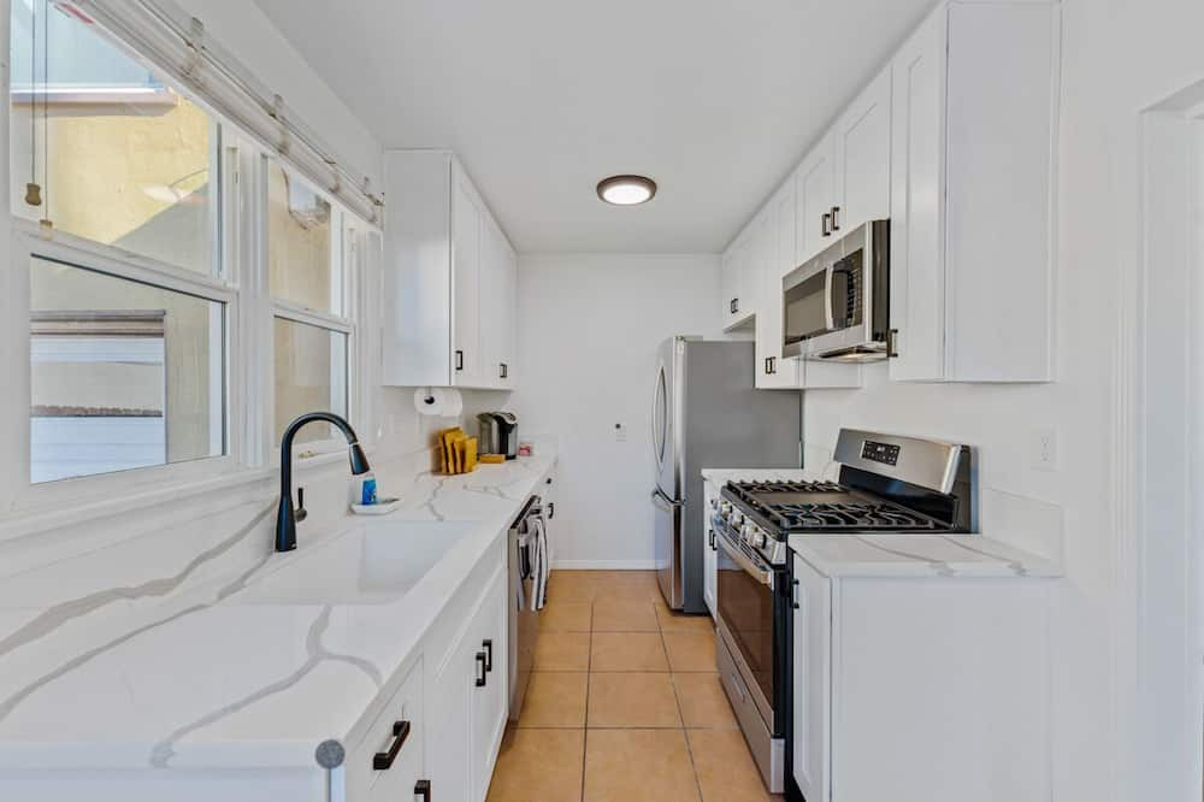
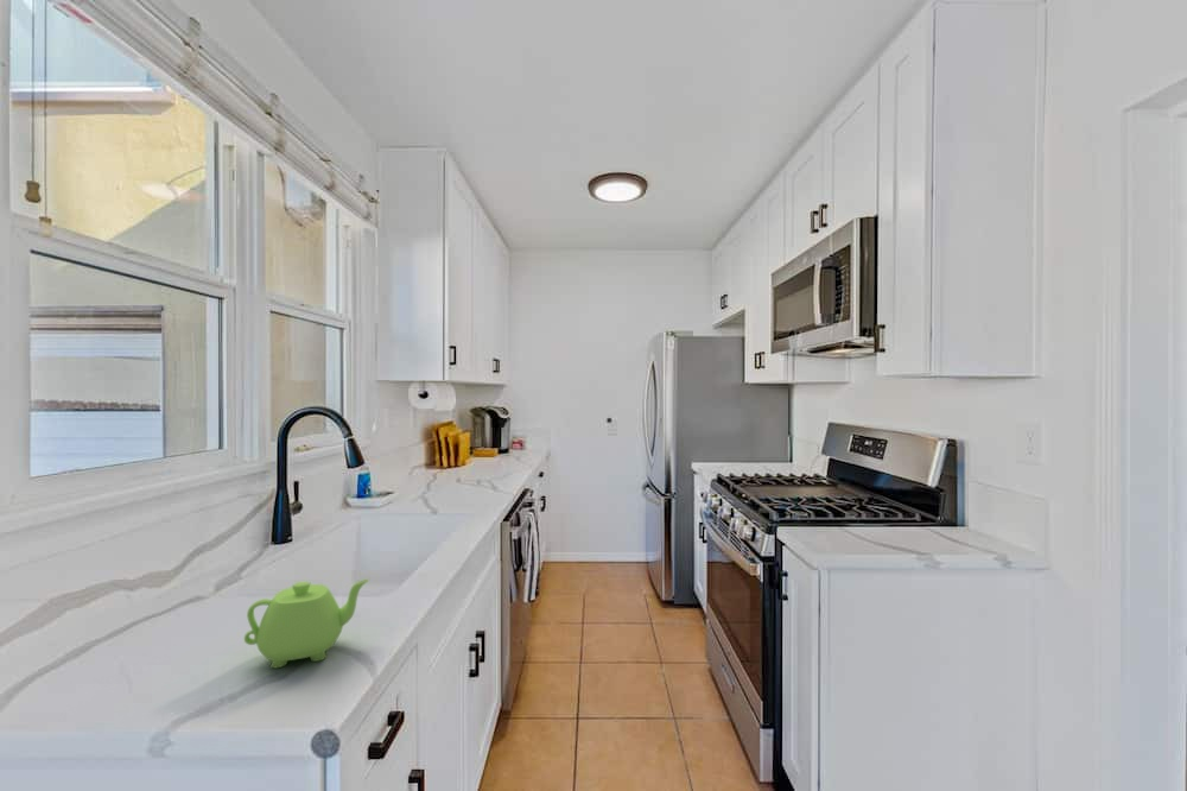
+ teapot (309, 616)
